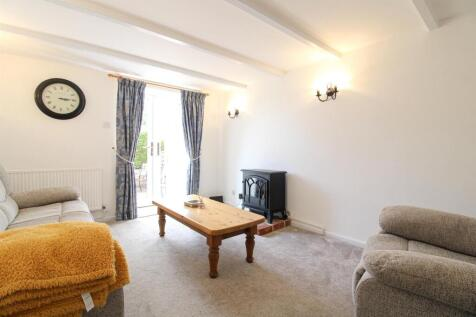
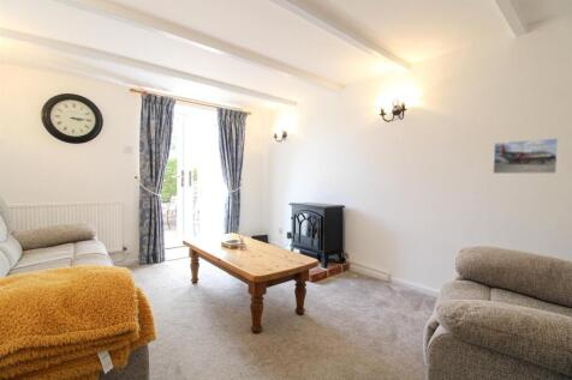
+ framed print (523, 157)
